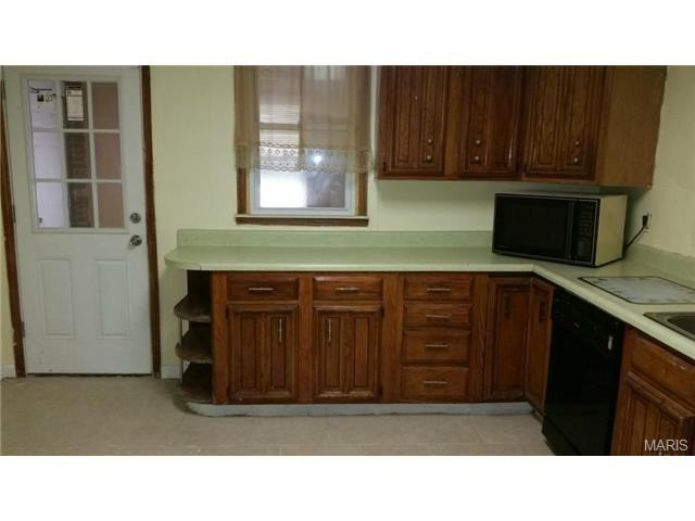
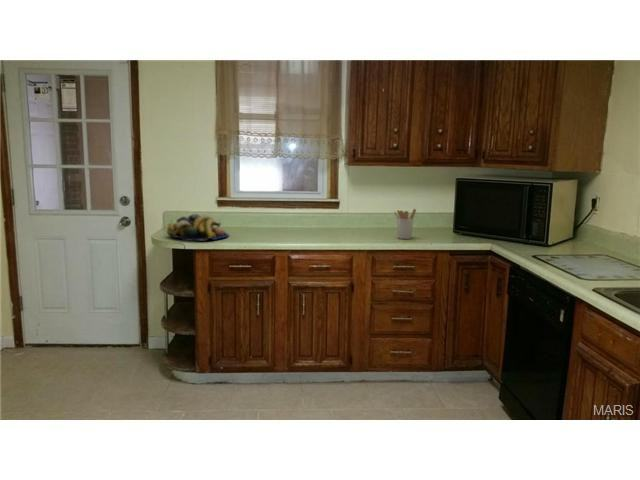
+ fruit bowl (199, 225)
+ utensil holder (404, 223)
